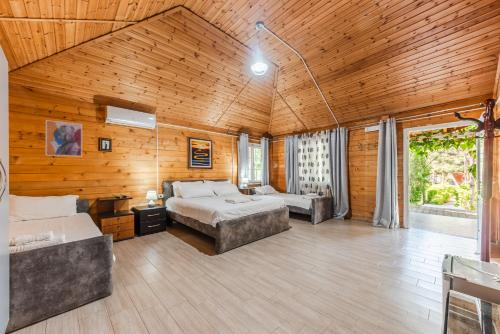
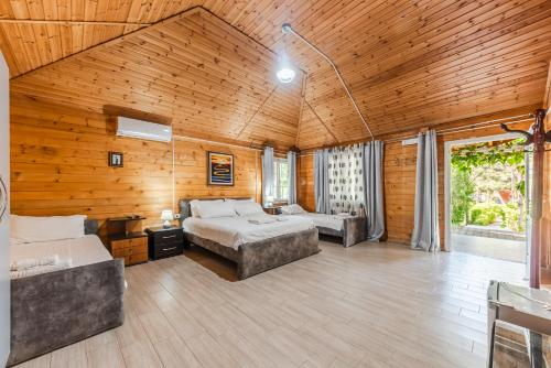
- wall art (64, 139)
